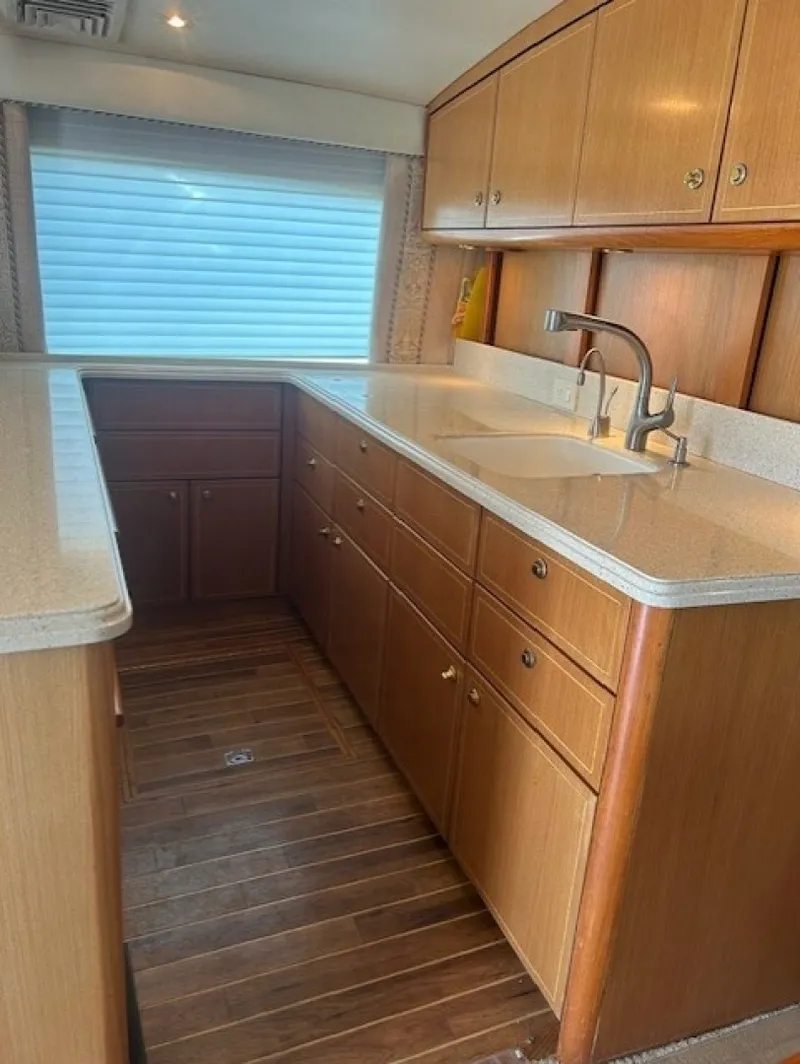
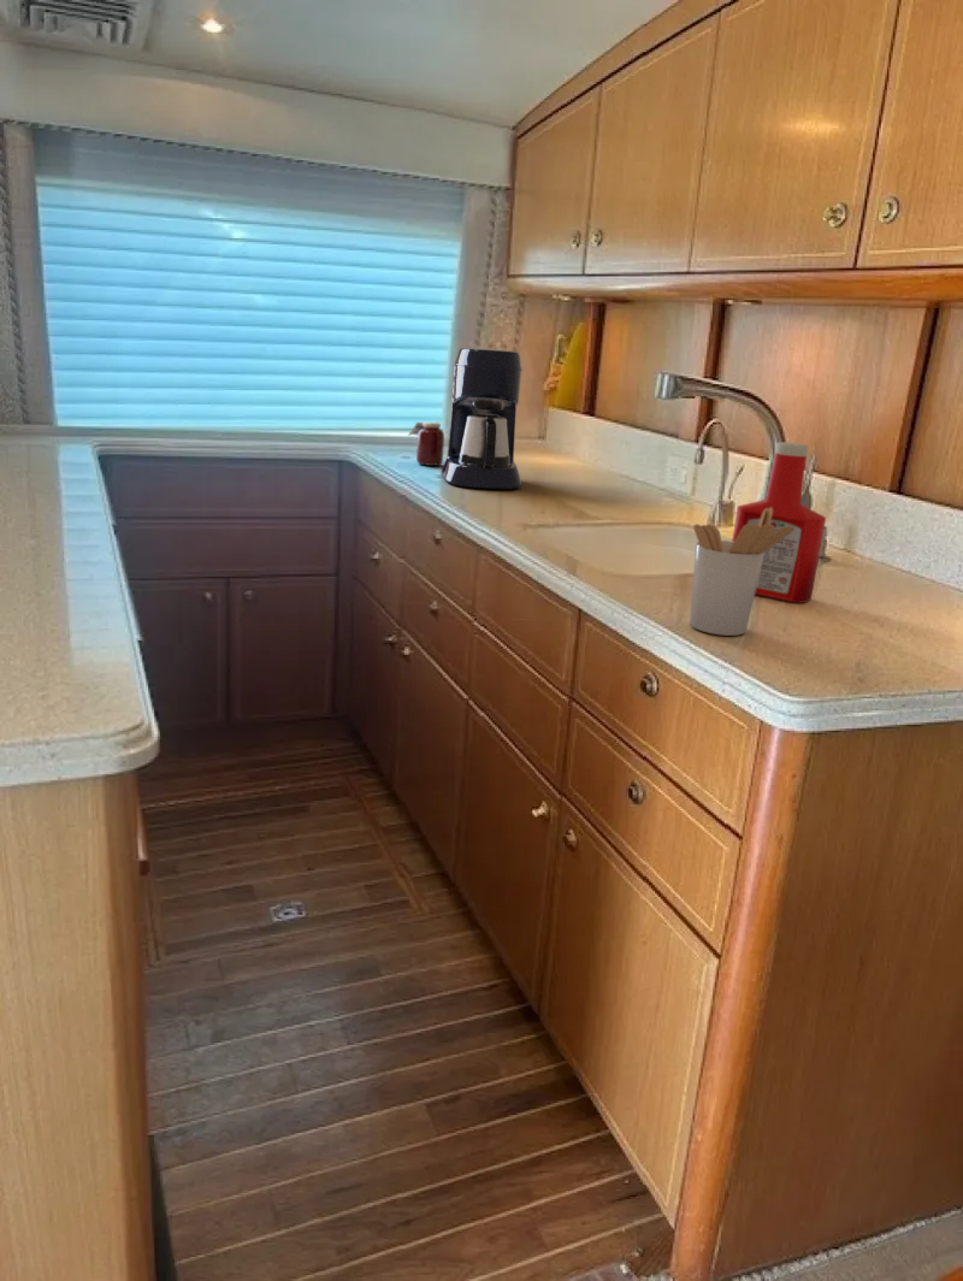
+ utensil holder (737, 572)
+ coffee maker (488, 417)
+ soap bottle (779, 520)
+ jar (427, 442)
